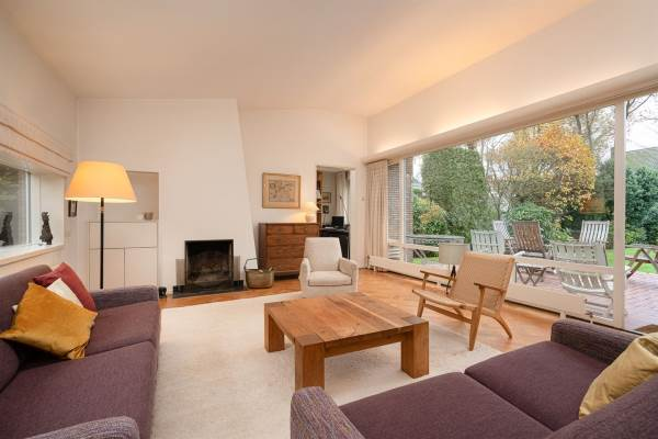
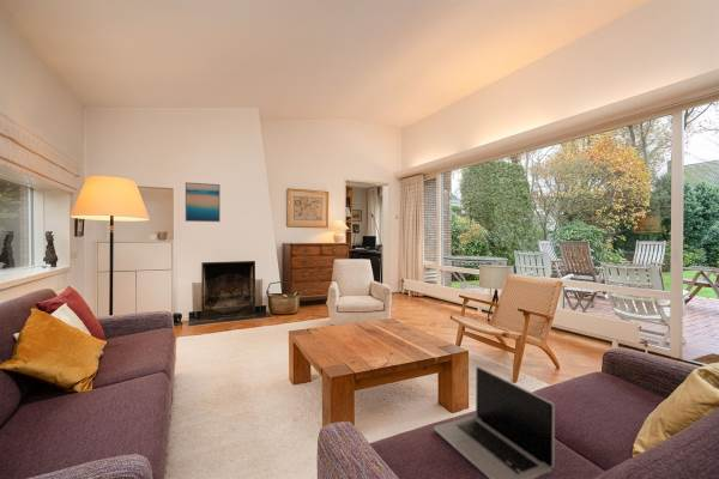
+ laptop (488, 418)
+ wall art (203, 202)
